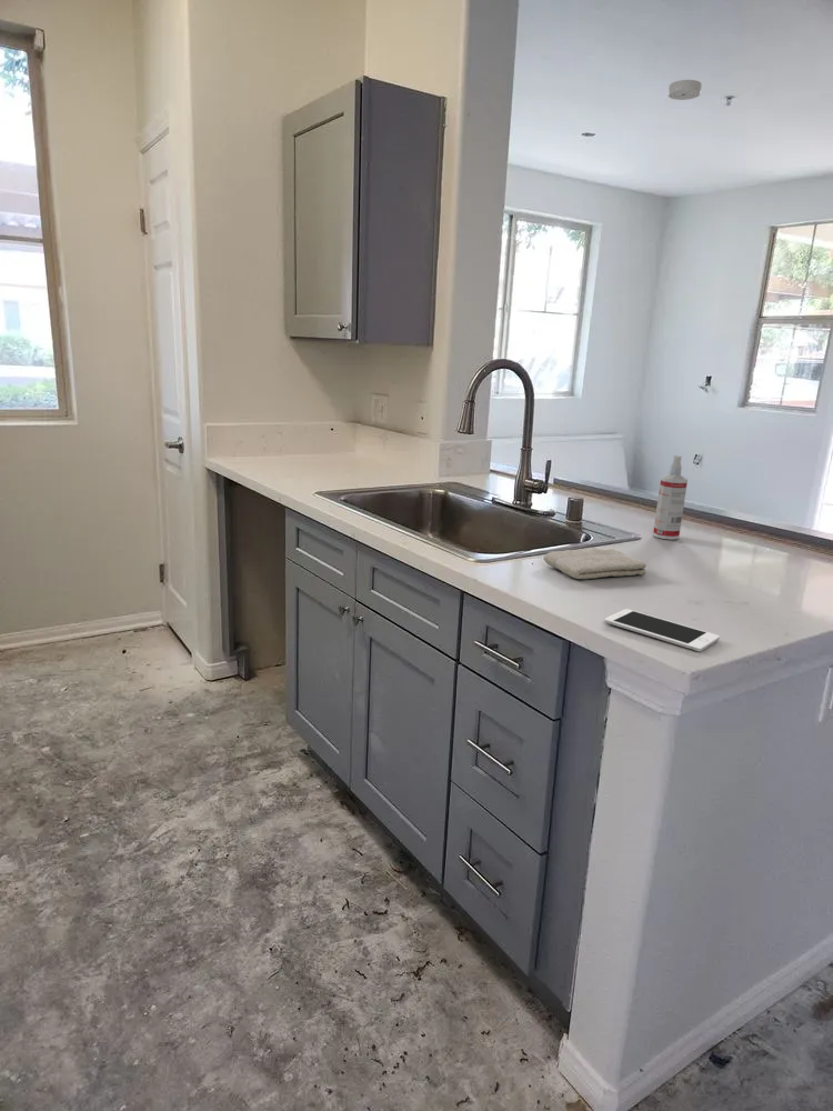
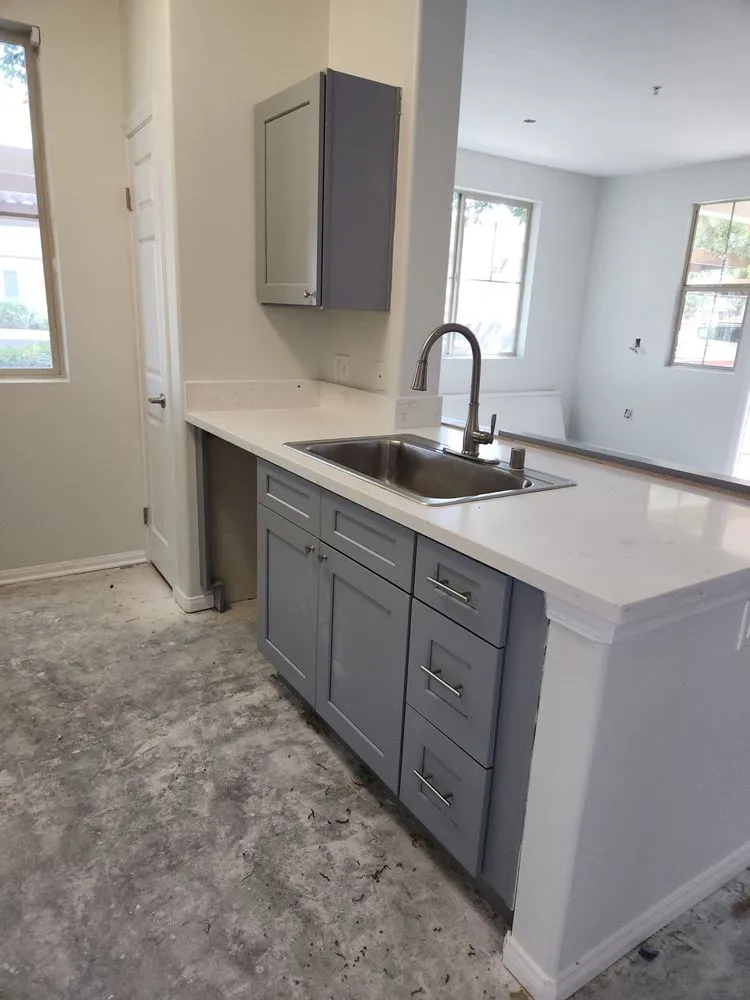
- washcloth (595, 562)
- cell phone (660, 629)
- spray bottle (671, 497)
- smoke detector (684, 90)
